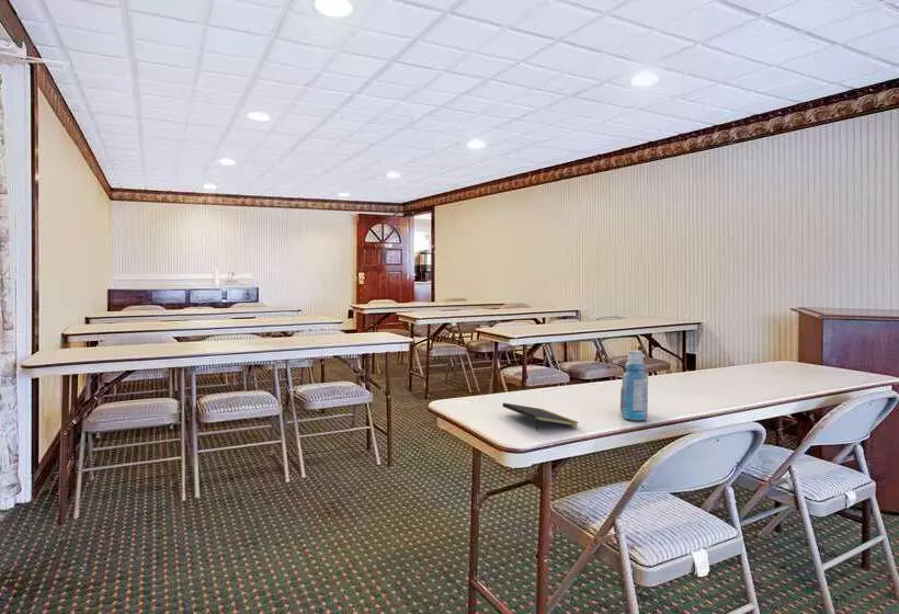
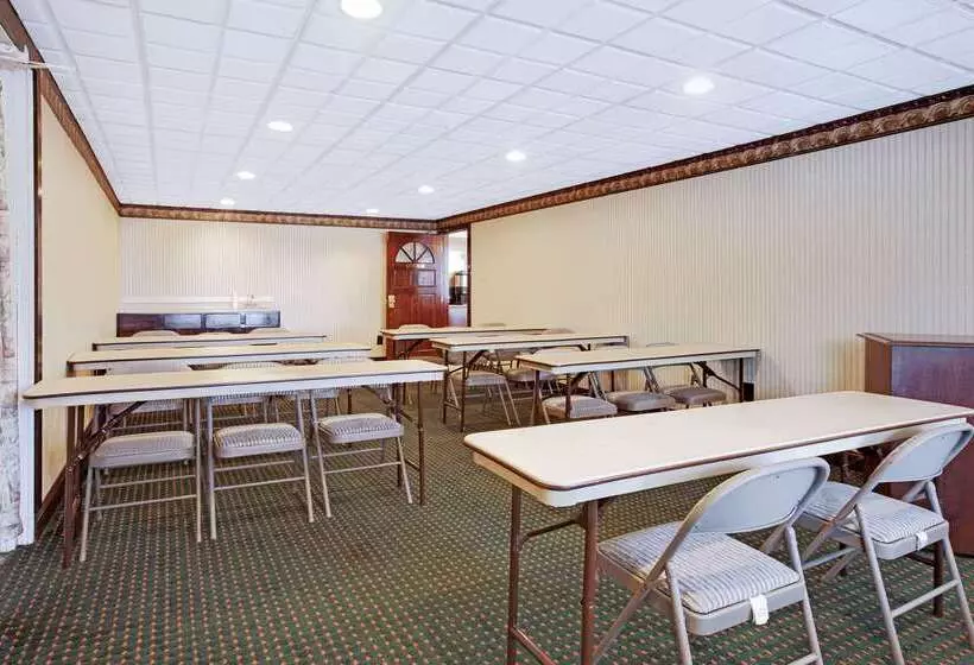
- bottle (631, 383)
- notepad (538, 413)
